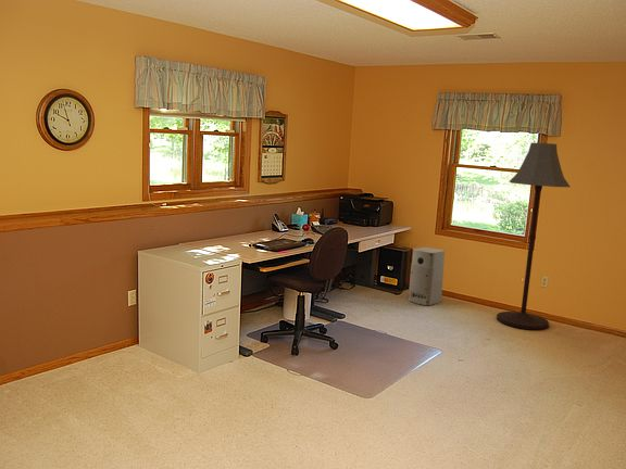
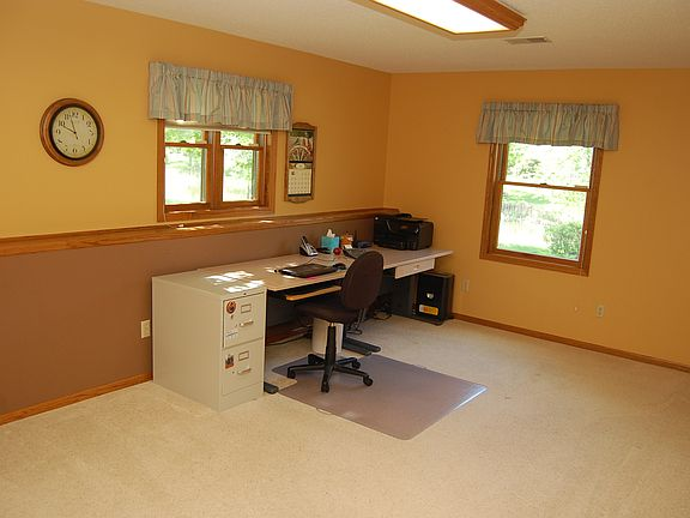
- air purifier (426, 275)
- floor lamp (533, 234)
